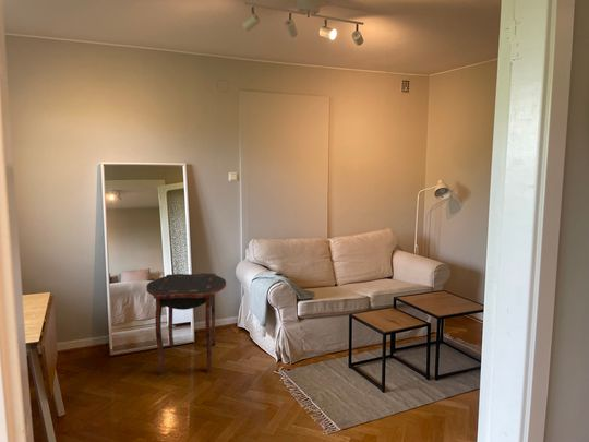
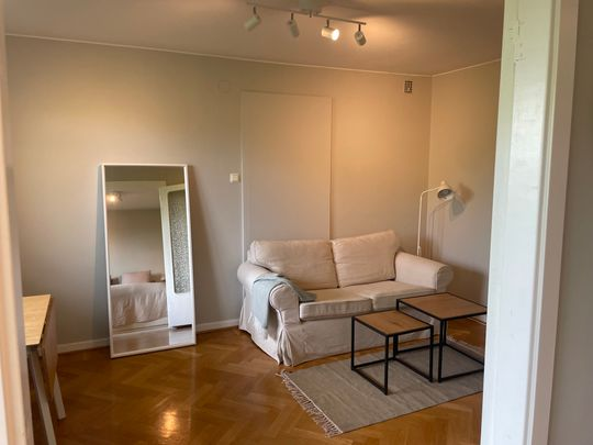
- side table (185, 309)
